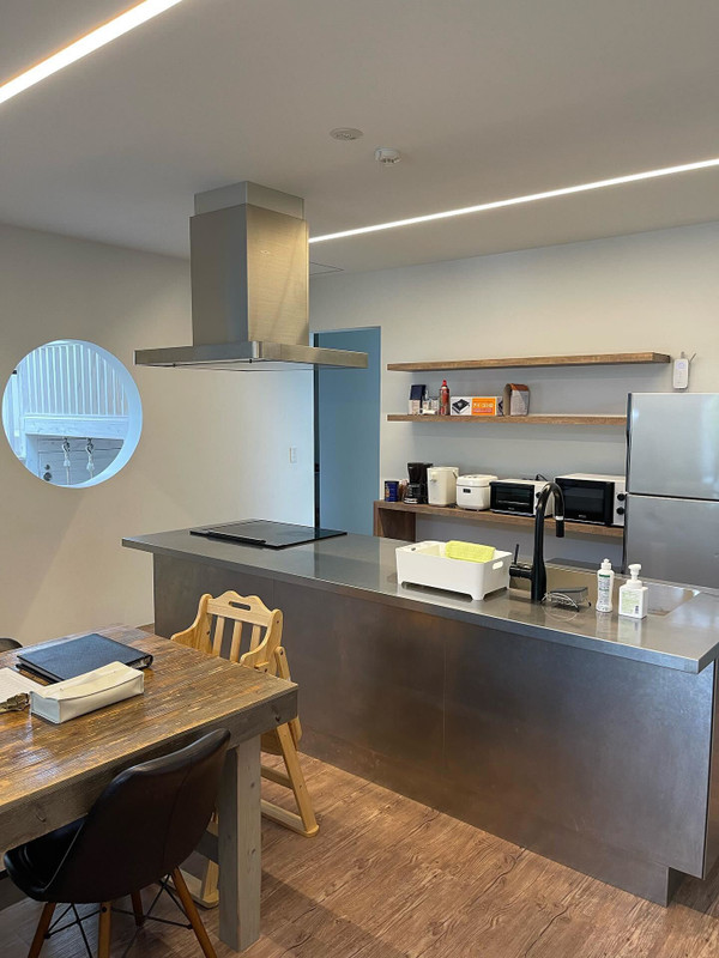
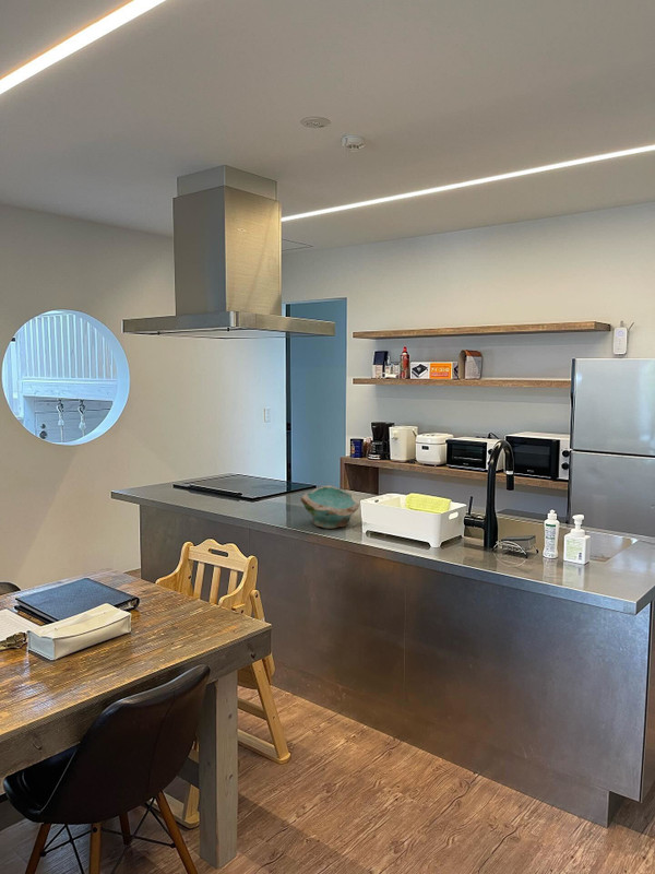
+ bowl (329, 507)
